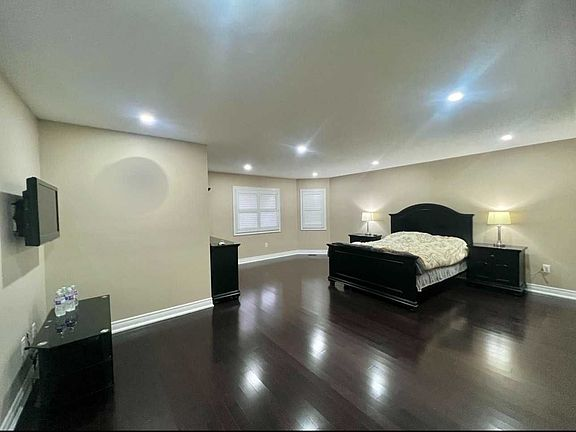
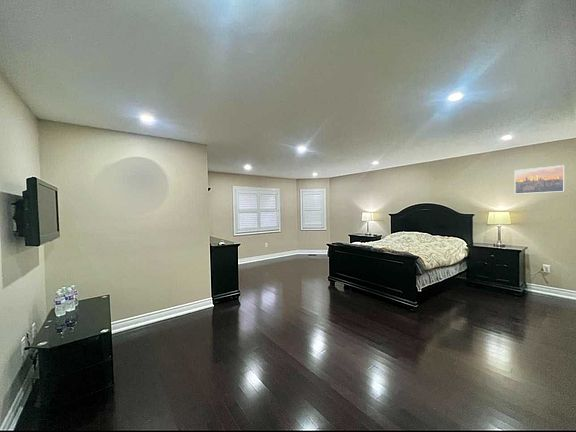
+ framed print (538, 180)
